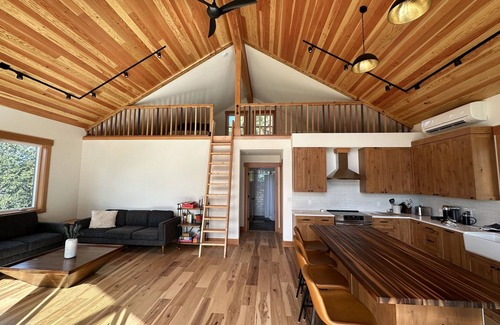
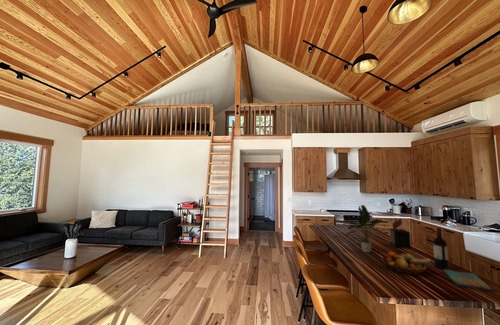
+ dish towel (466, 279)
+ wine bottle (440, 247)
+ fruit bowl (403, 260)
+ potted plant (364, 226)
+ knife block (397, 231)
